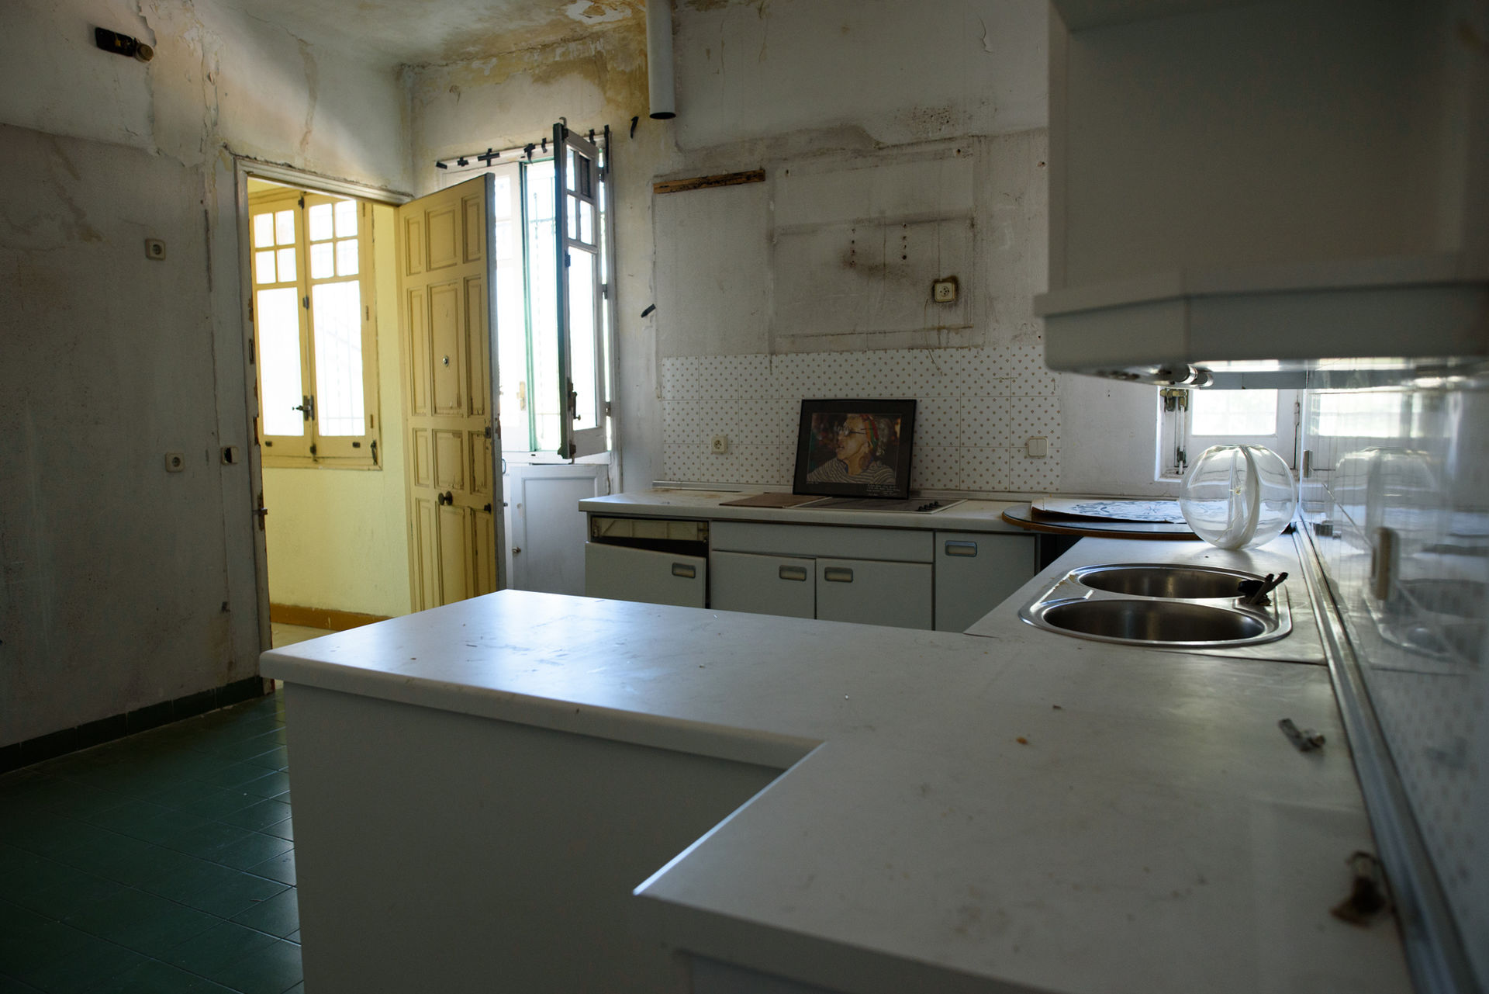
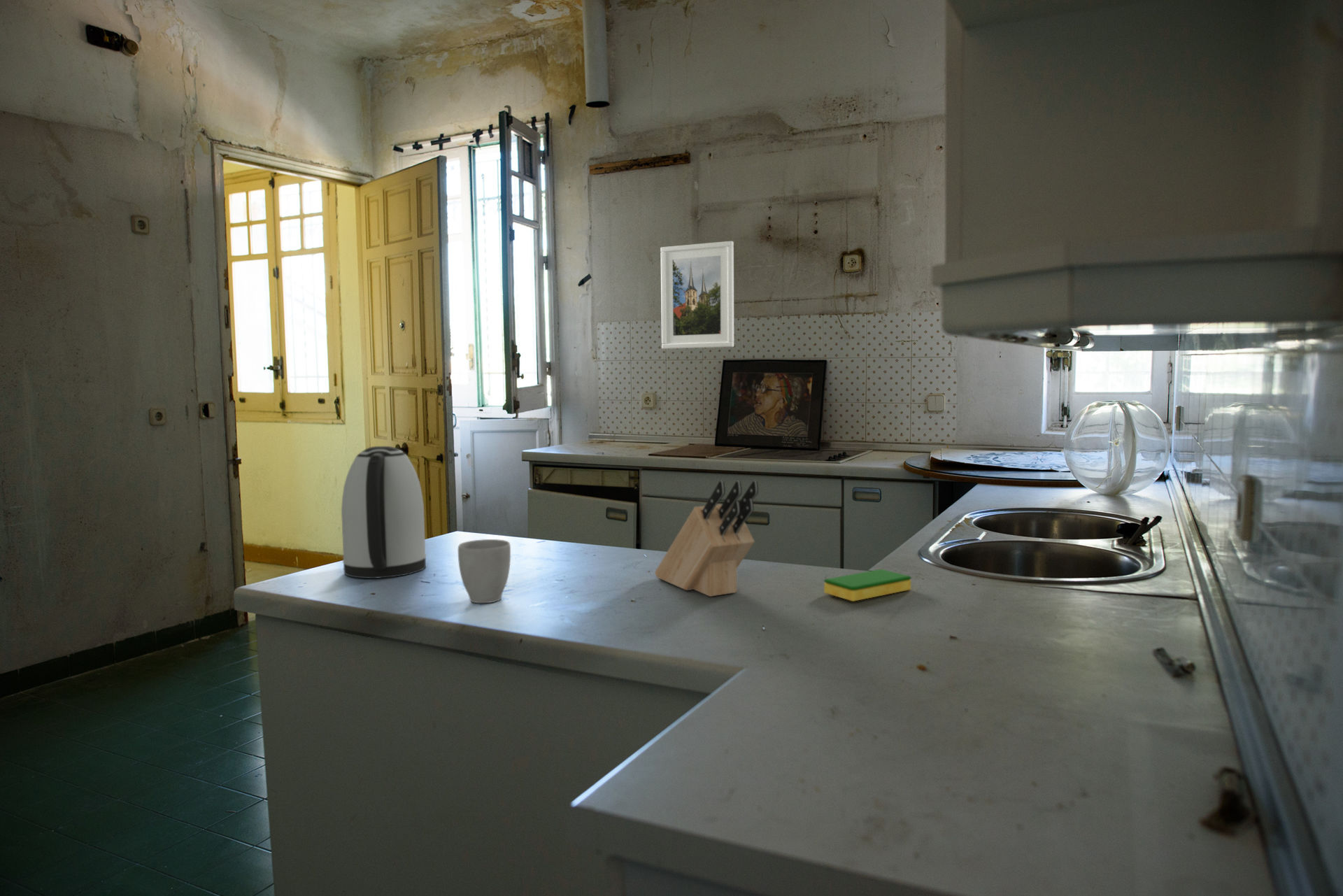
+ mug (481, 570)
+ dish sponge (867, 584)
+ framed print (697, 296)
+ kettle (381, 510)
+ knife block (706, 531)
